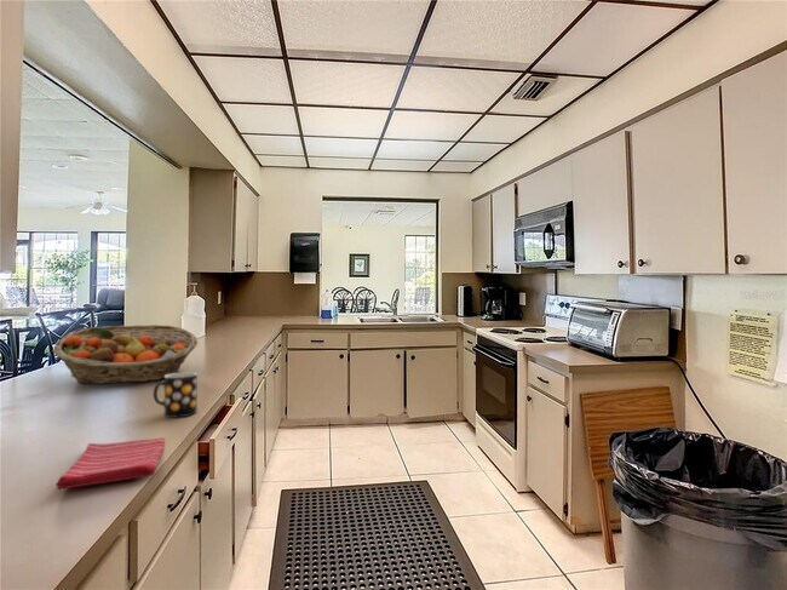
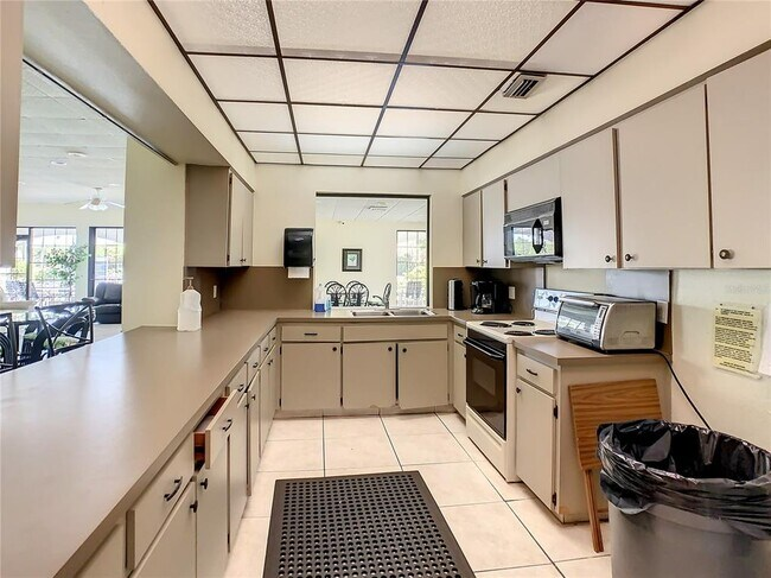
- mug (174, 394)
- dish towel (117, 458)
- fruit basket (130, 351)
